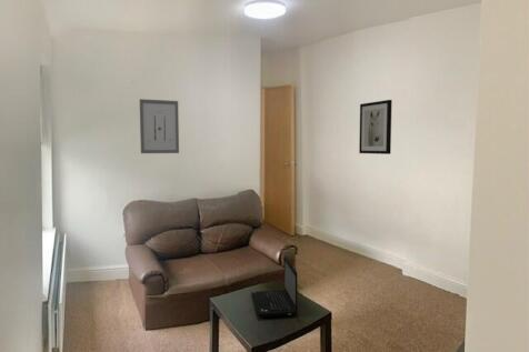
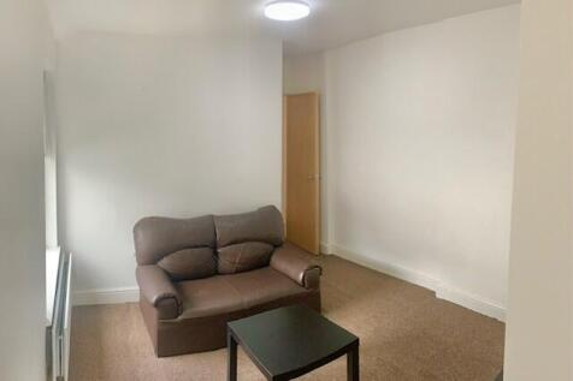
- wall art (375, 128)
- wall art (159, 127)
- laptop (272, 291)
